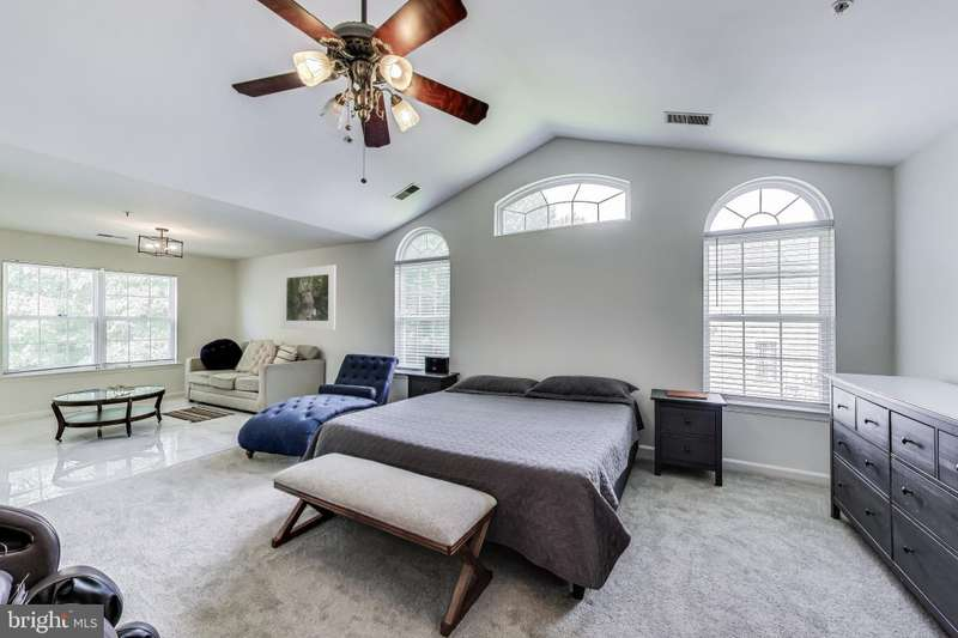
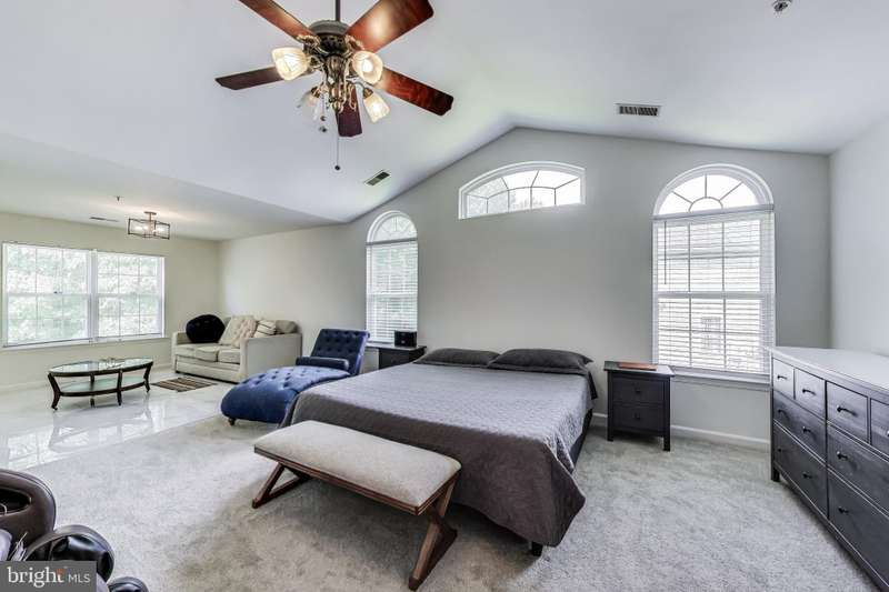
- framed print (307, 298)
